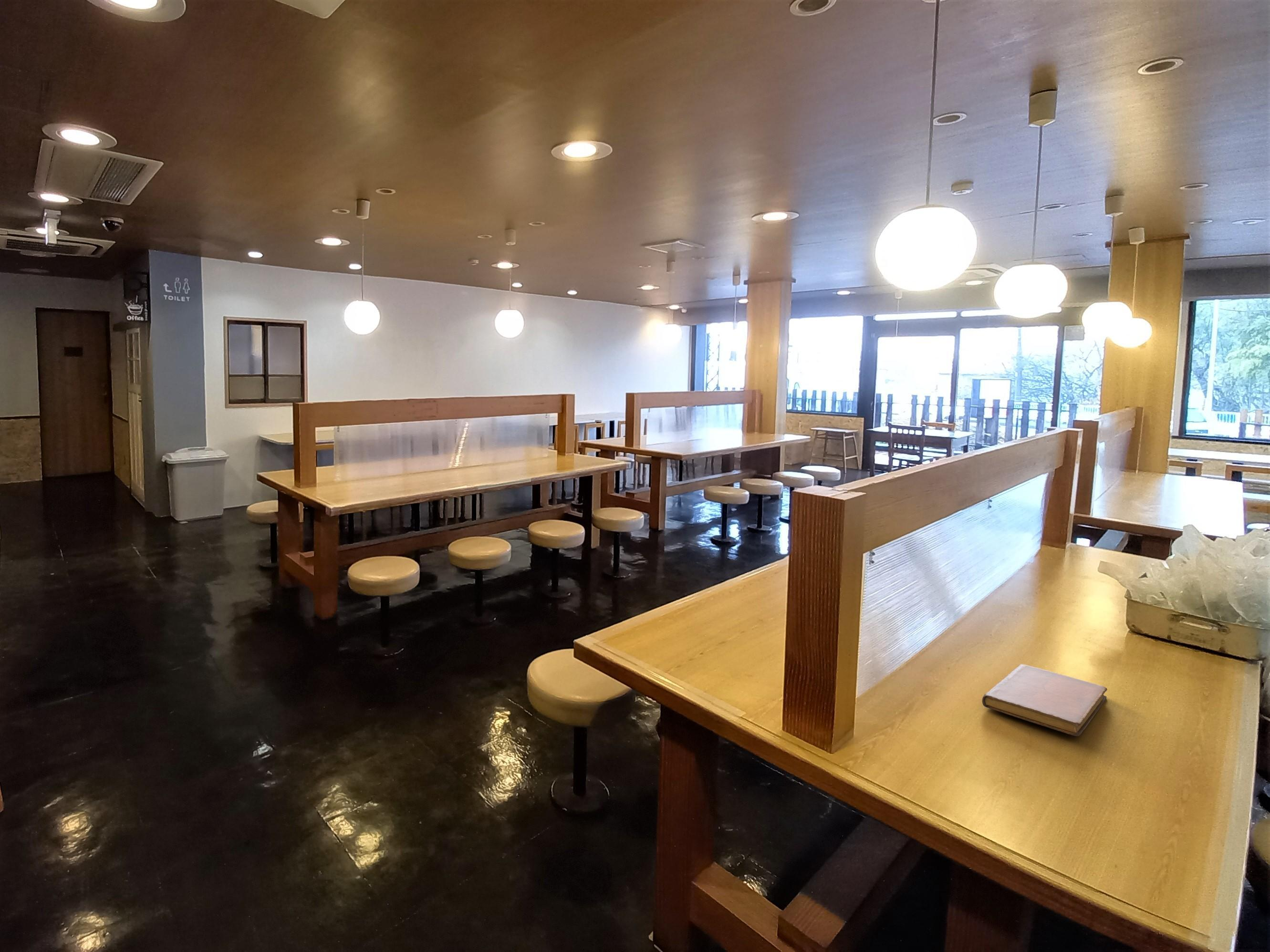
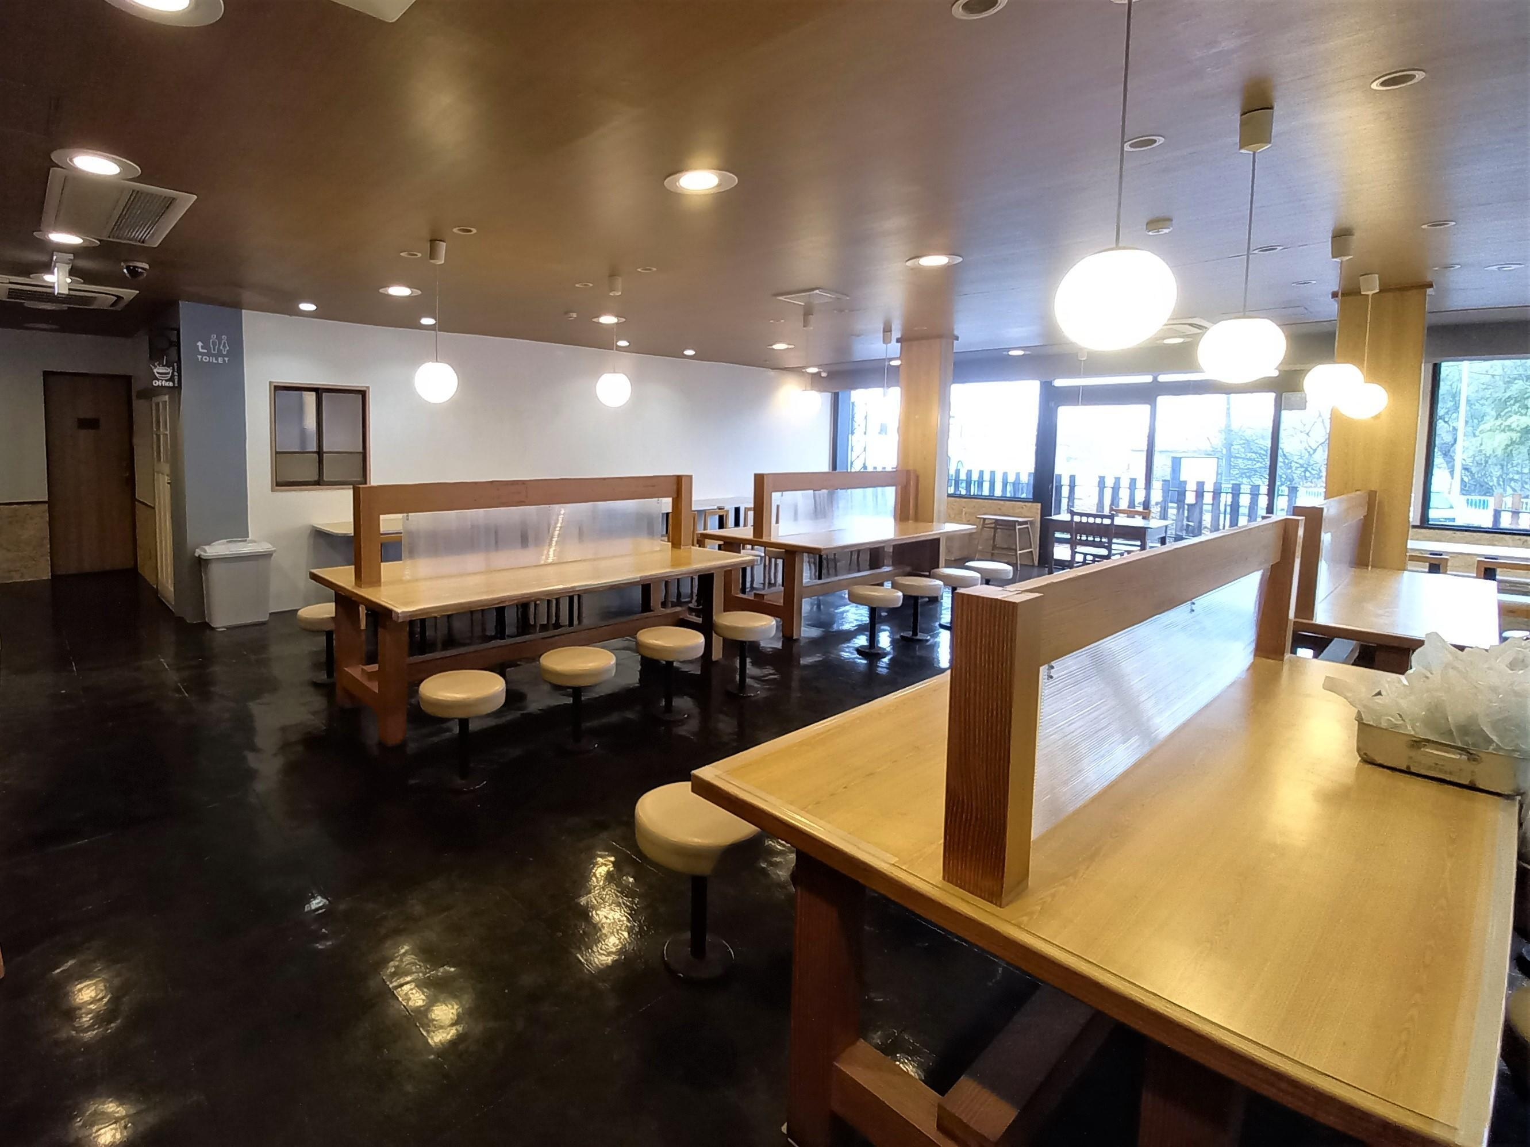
- notebook (1045, 696)
